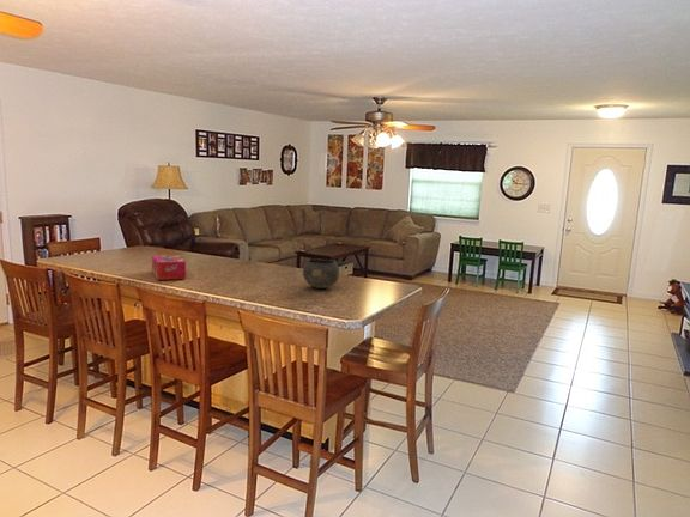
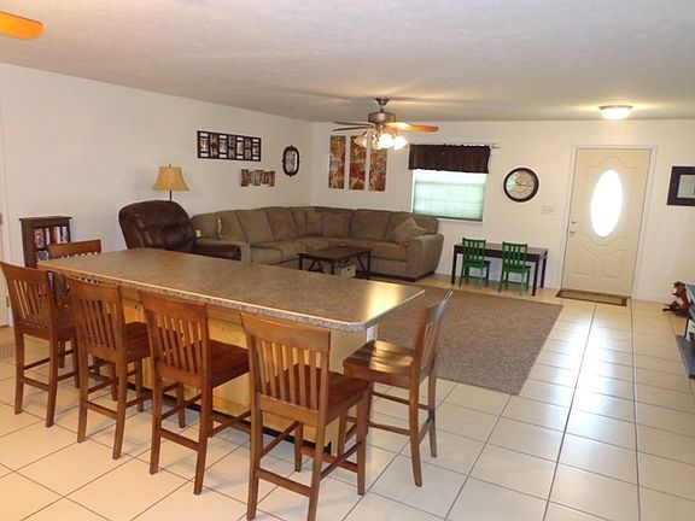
- bowl (320, 274)
- tissue box (168, 266)
